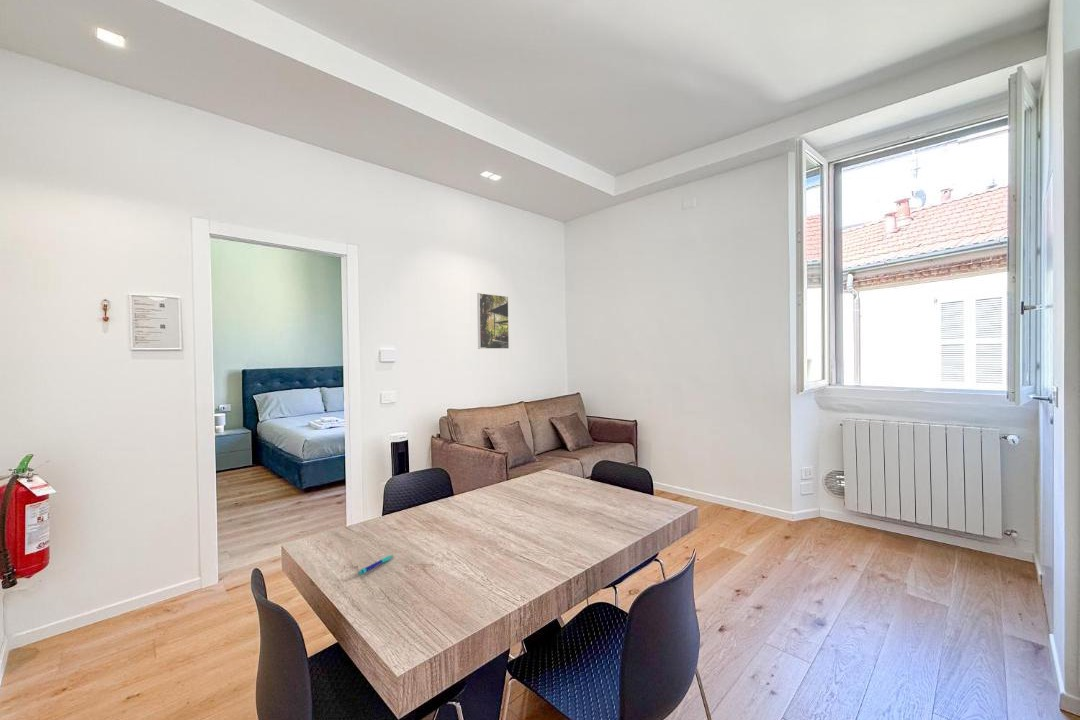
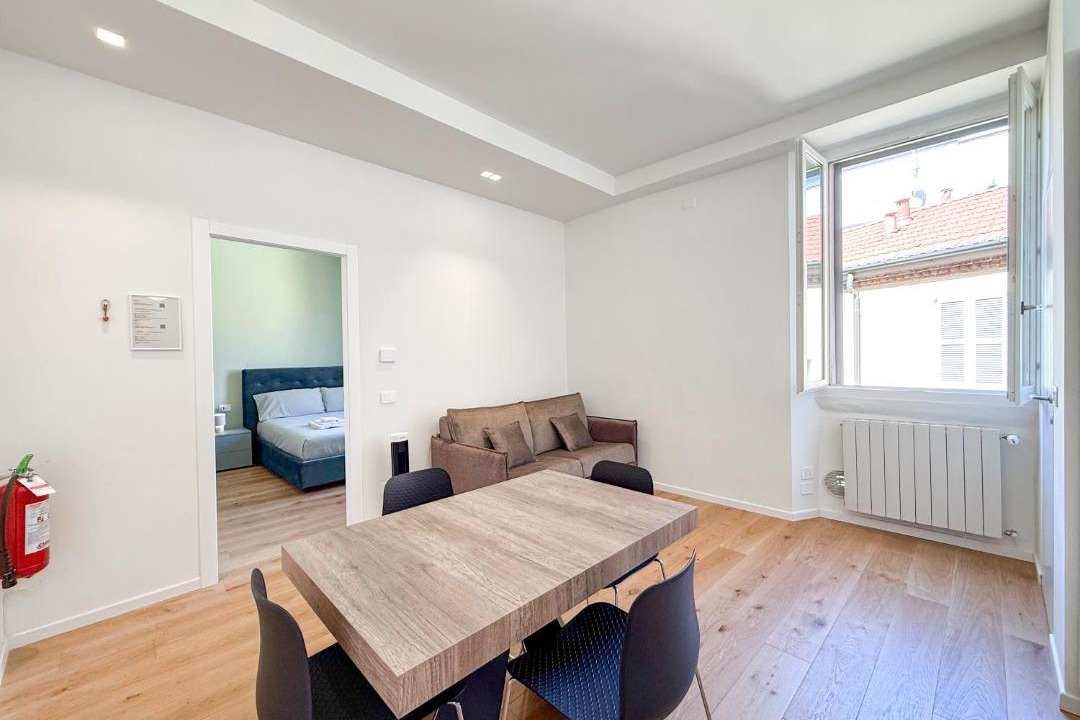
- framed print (493, 321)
- pen (377, 563)
